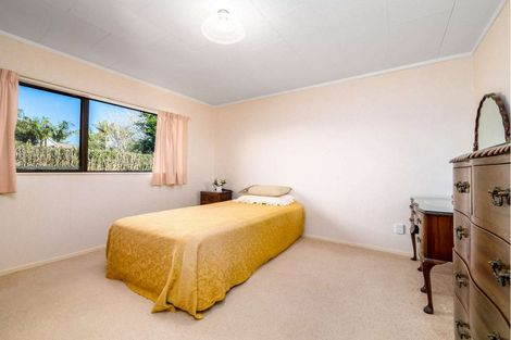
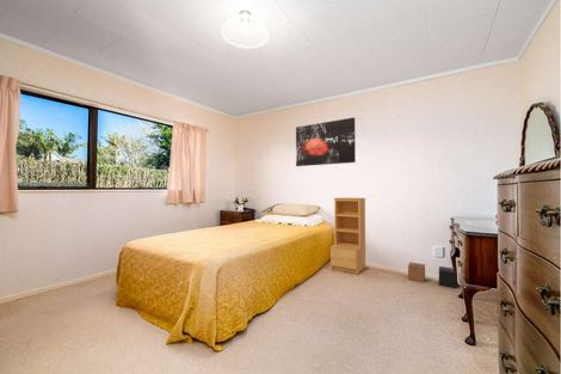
+ cardboard box (424, 274)
+ bookshelf (347, 233)
+ wall art (323, 143)
